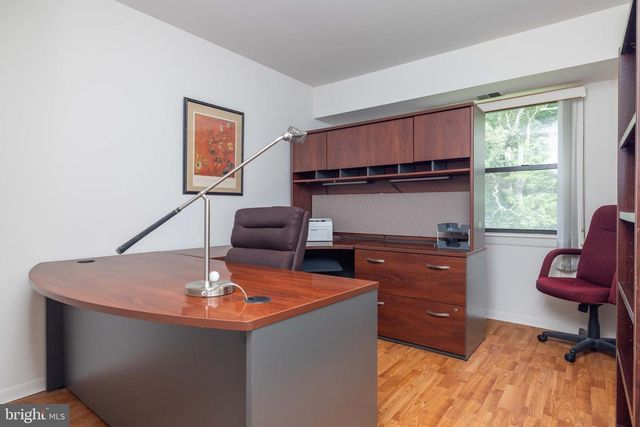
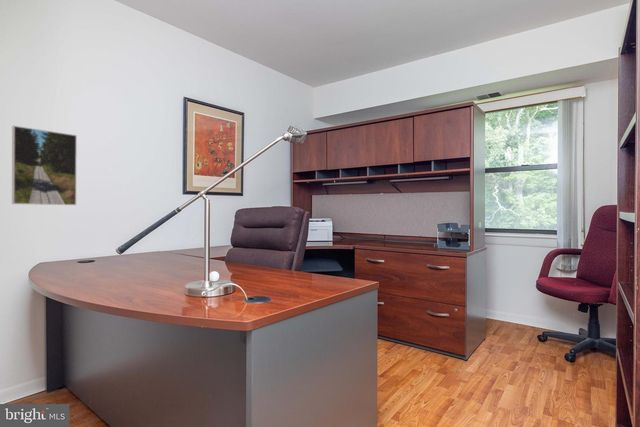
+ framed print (45, 167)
